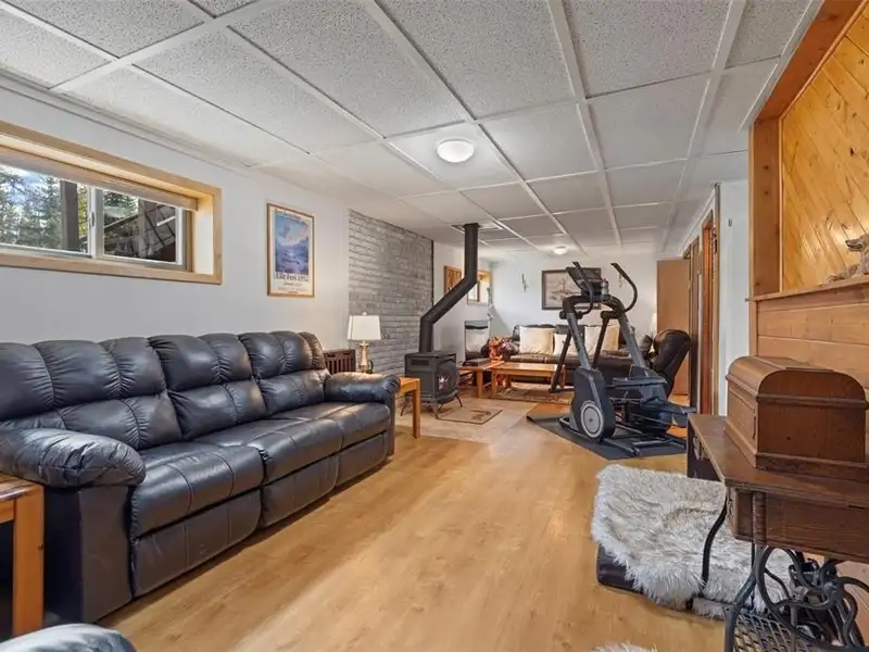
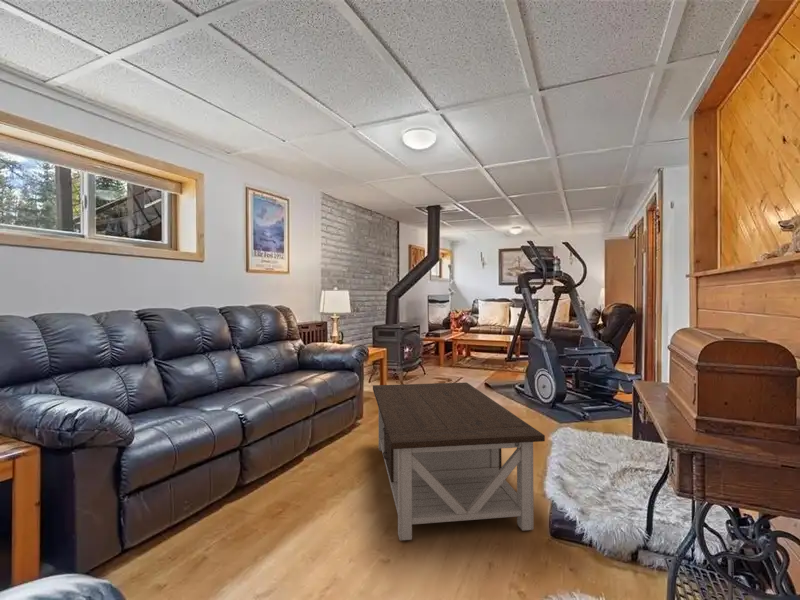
+ coffee table (439, 442)
